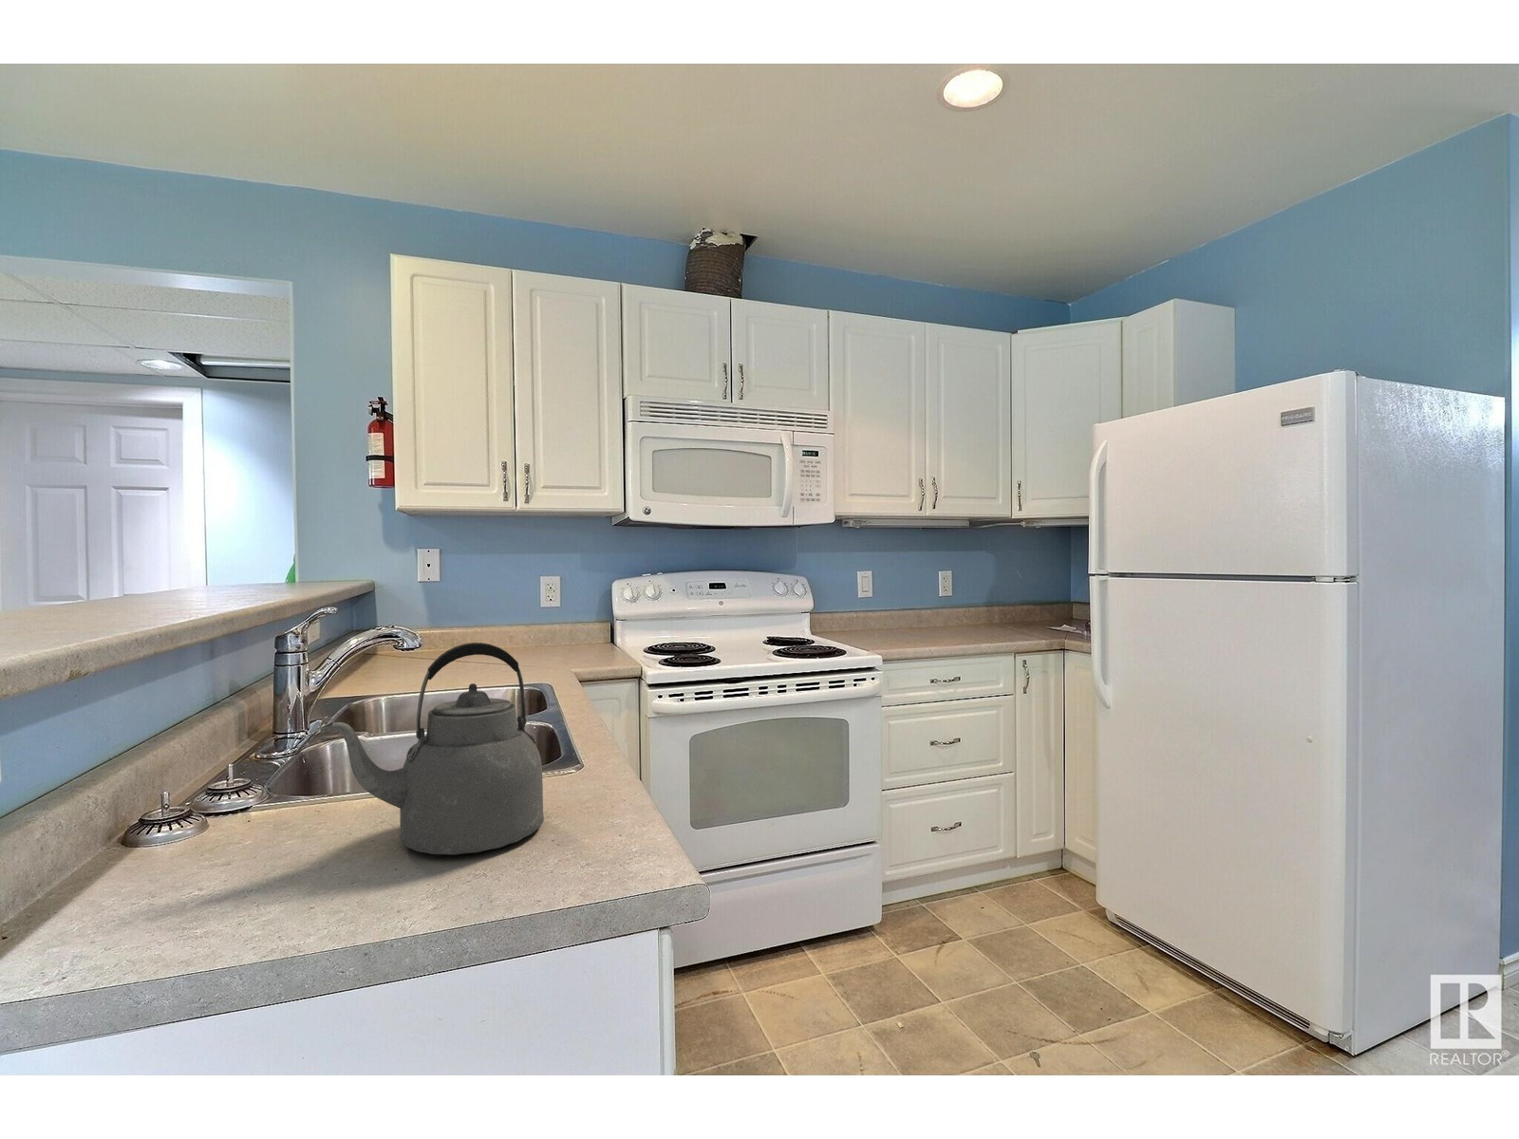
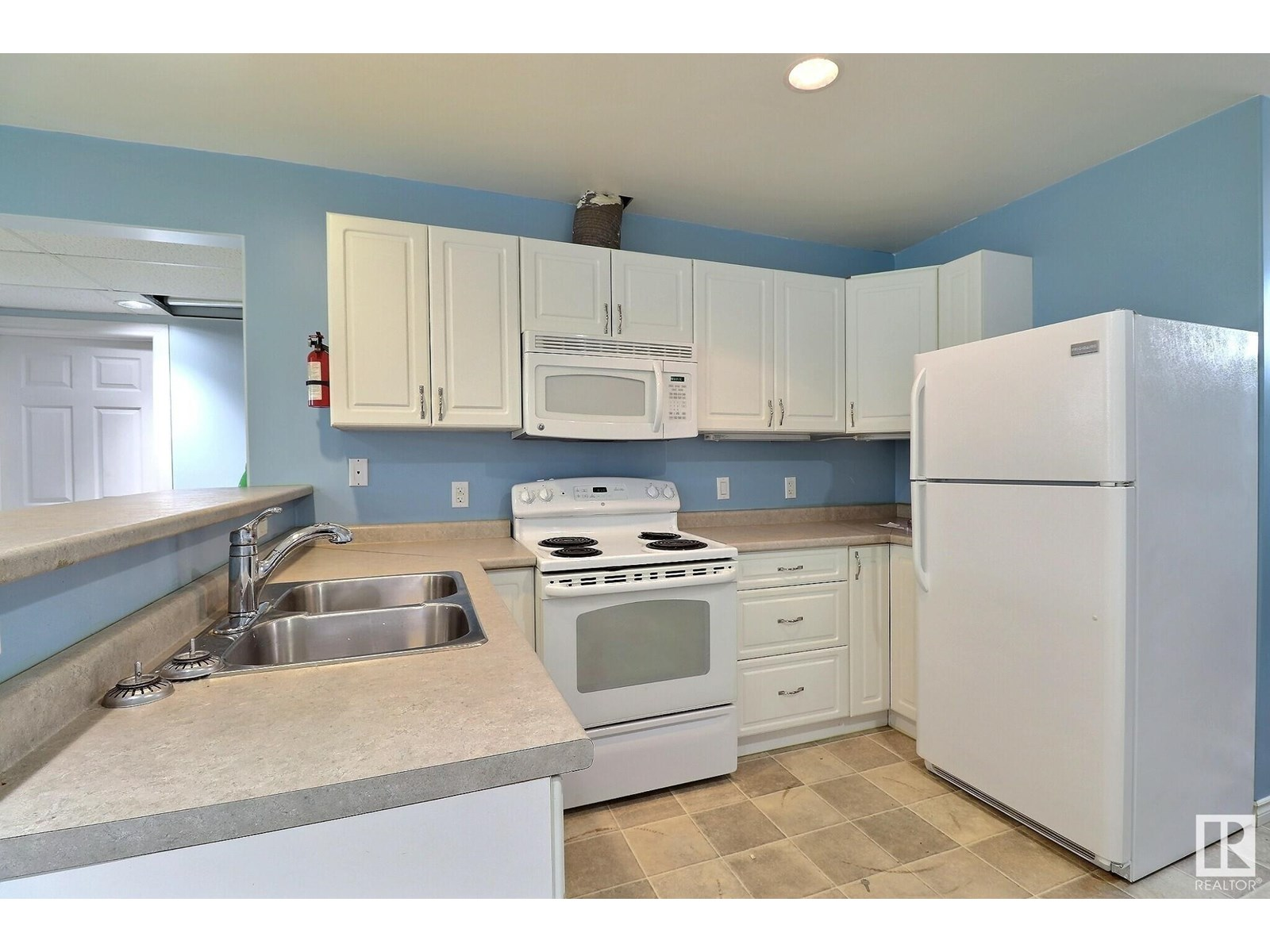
- kettle (439, 742)
